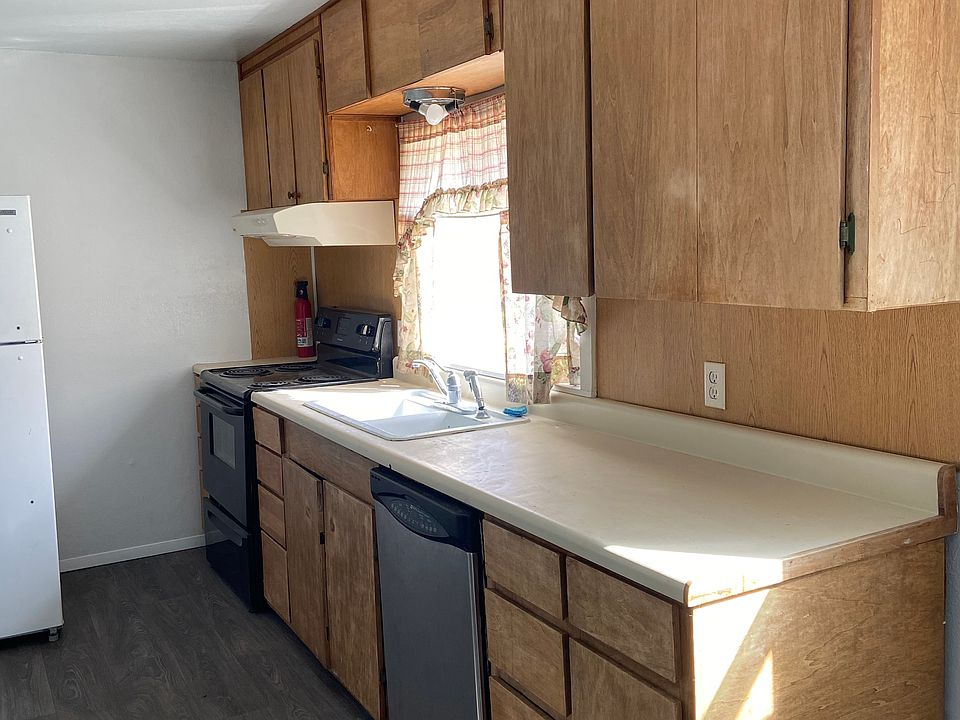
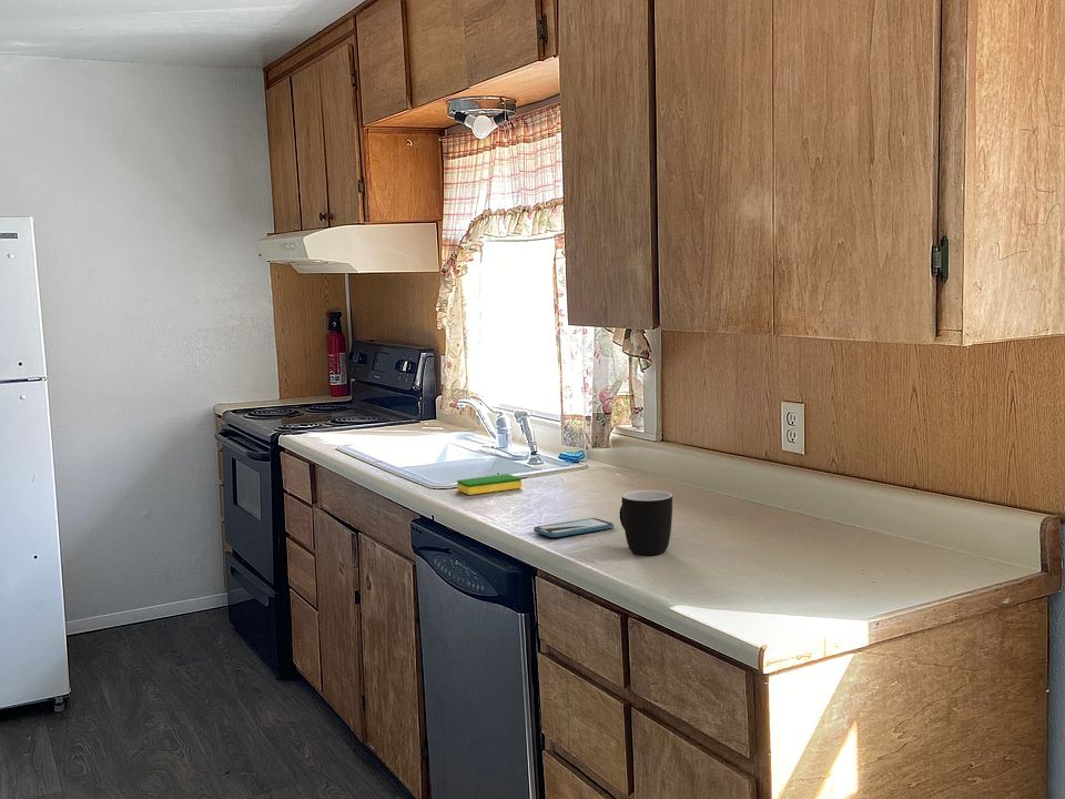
+ dish sponge (489, 484)
+ mug (641, 520)
+ smartphone (574, 527)
